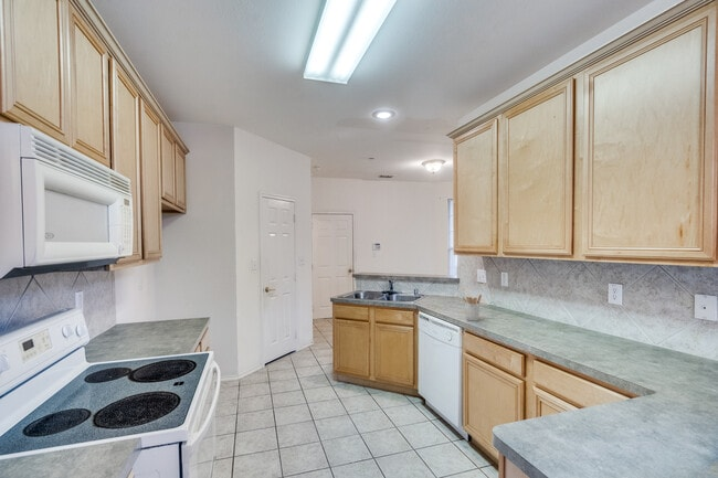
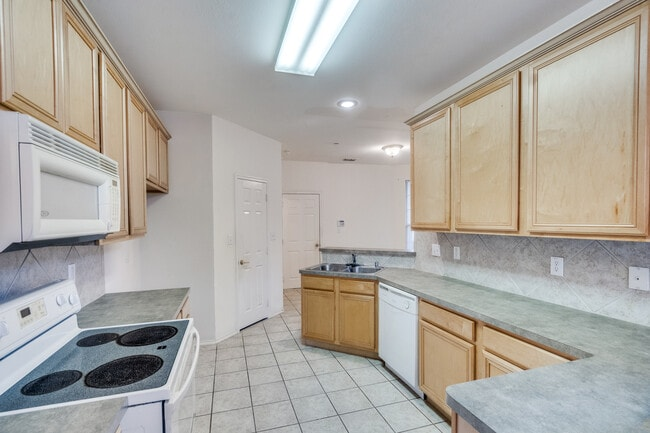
- utensil holder (472, 307)
